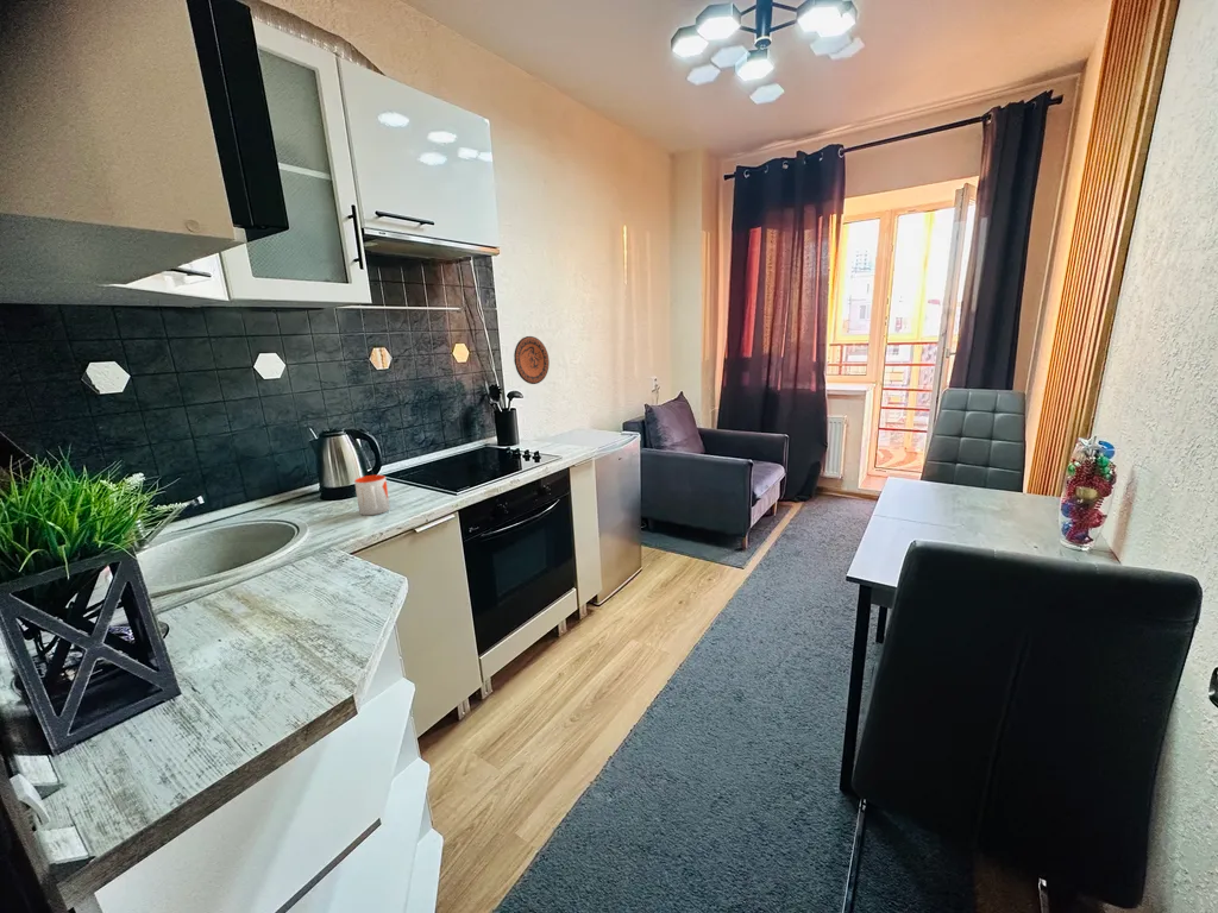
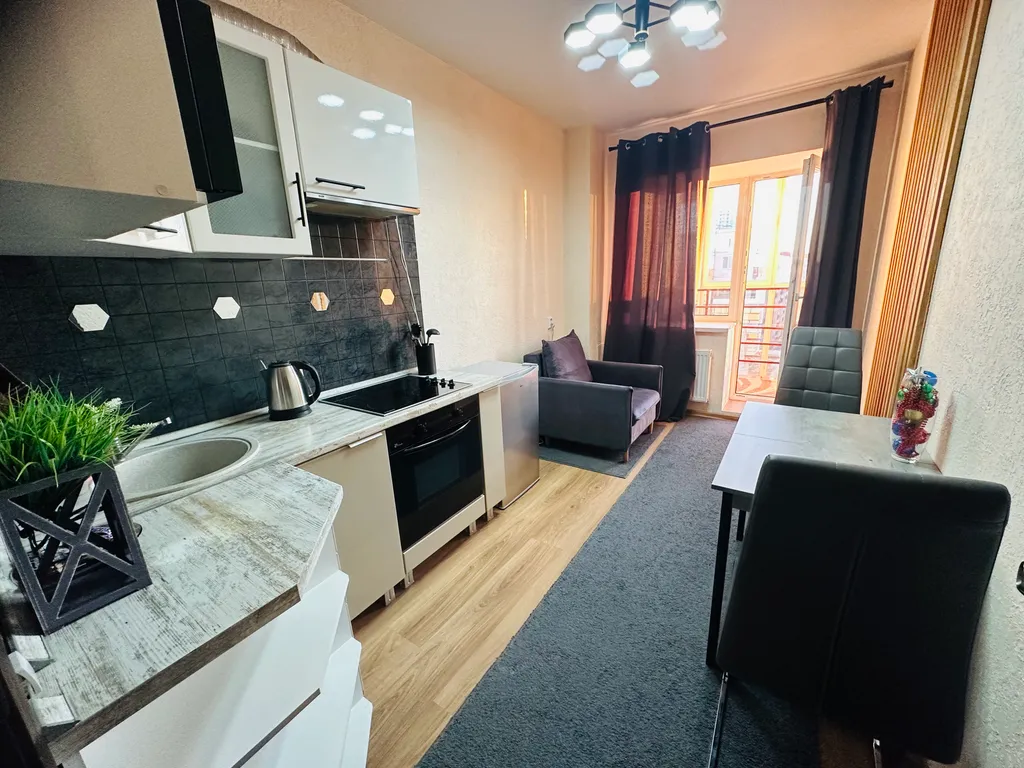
- mug (372, 496)
- decorative plate (530, 360)
